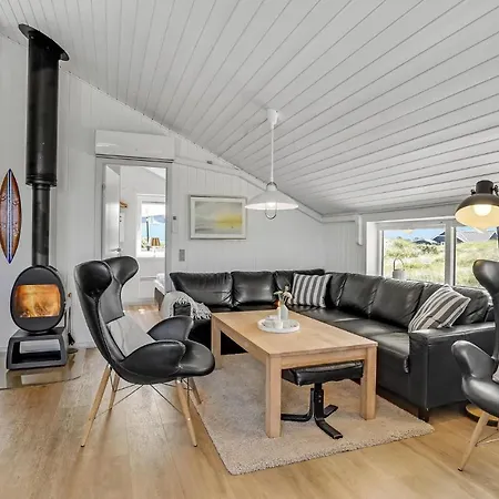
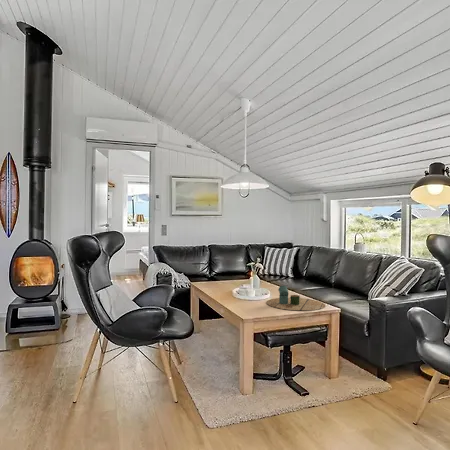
+ decorative tray (295, 295)
